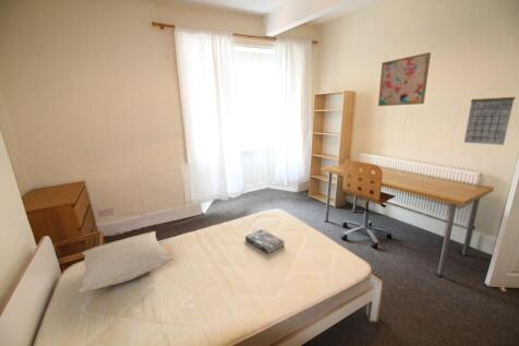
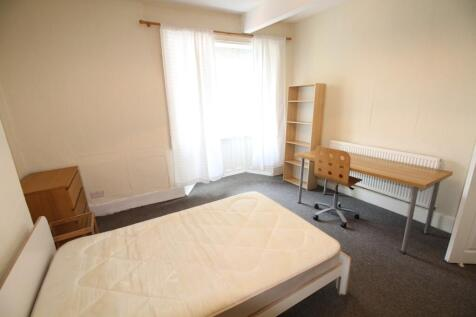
- pillow (125, 255)
- wall art (401, 82)
- book (264, 240)
- calendar (488, 116)
